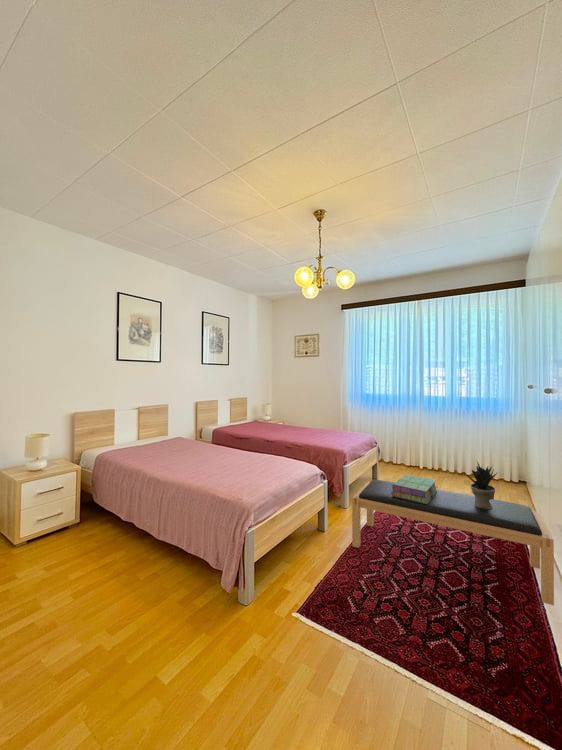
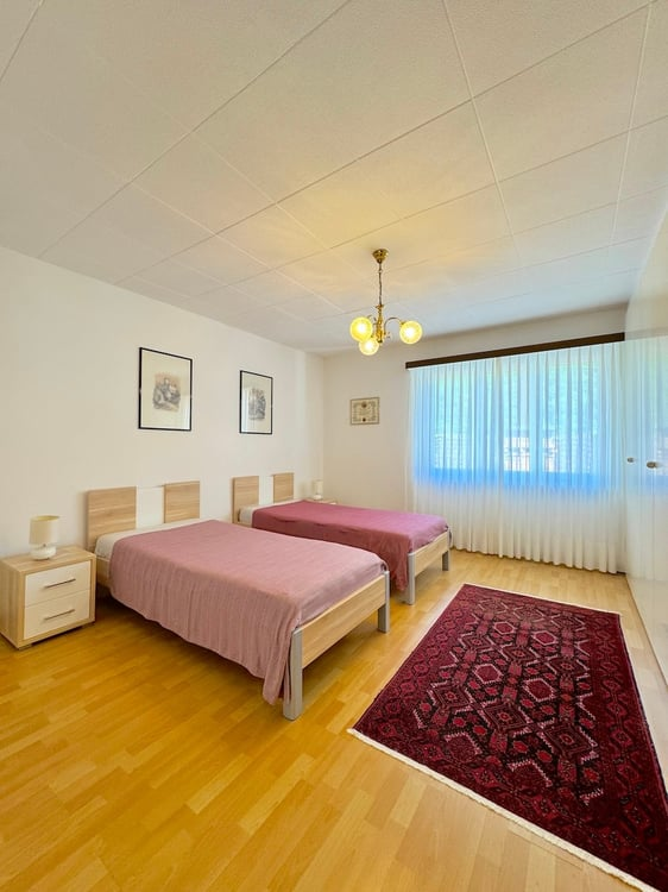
- potted plant (484, 484)
- bench (441, 525)
- stack of books (414, 487)
